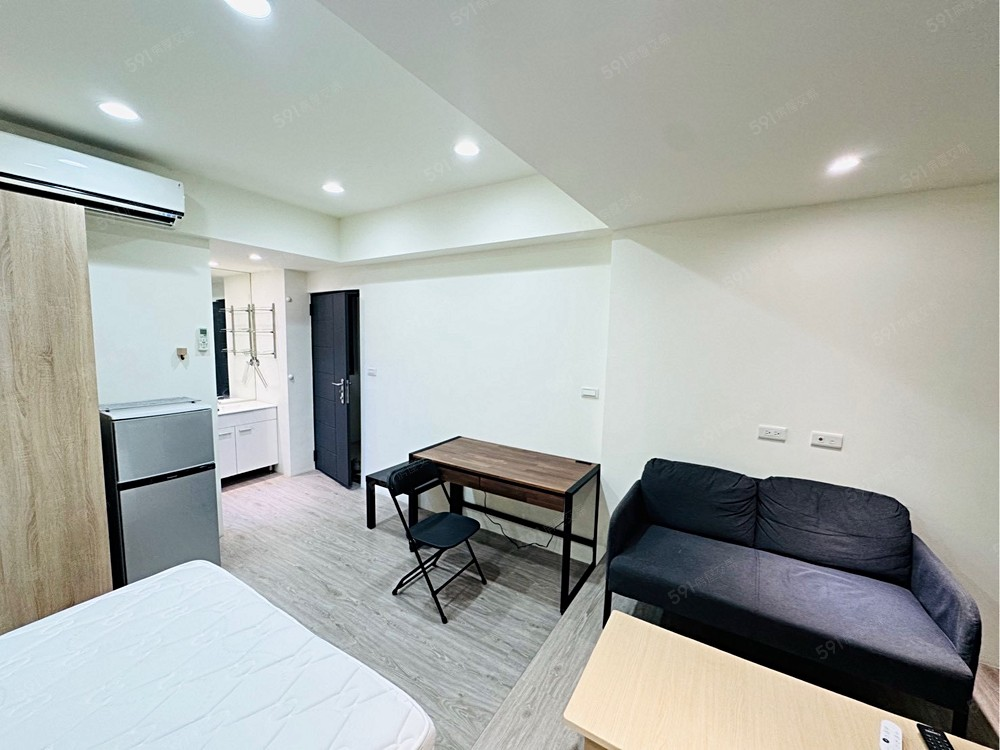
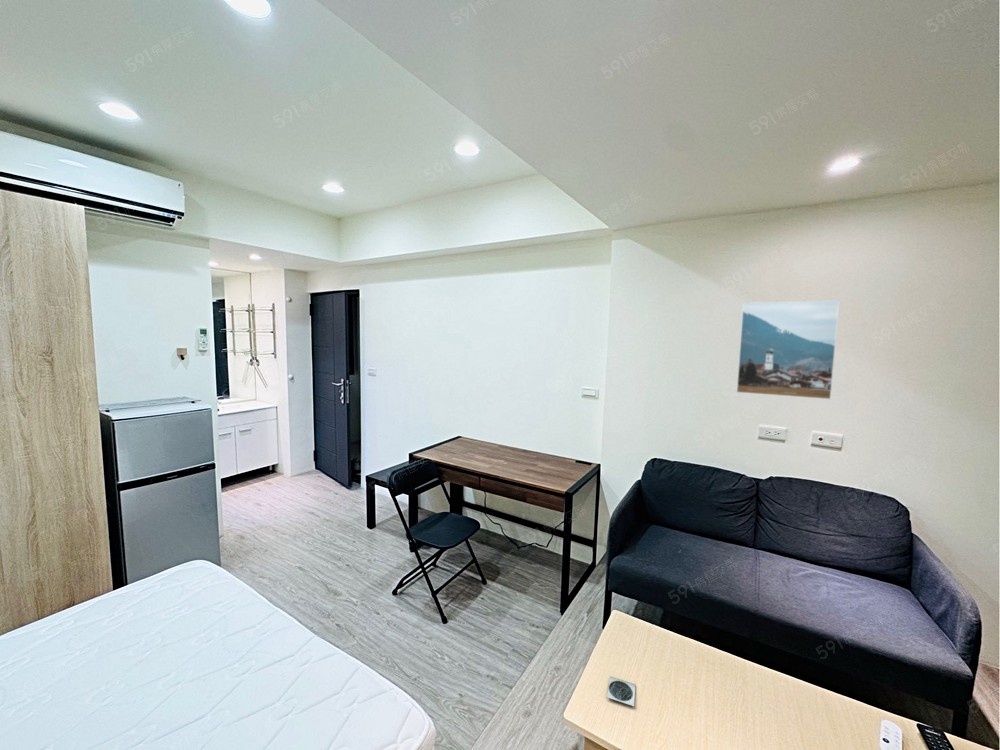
+ coaster (621, 691)
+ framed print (784, 349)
